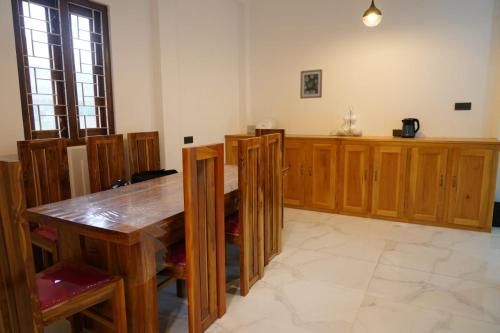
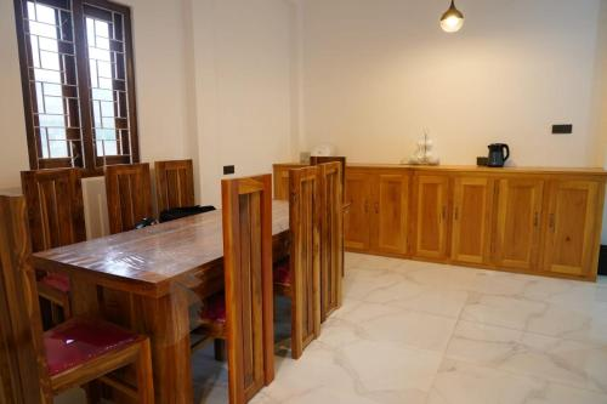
- wall art (311, 84)
